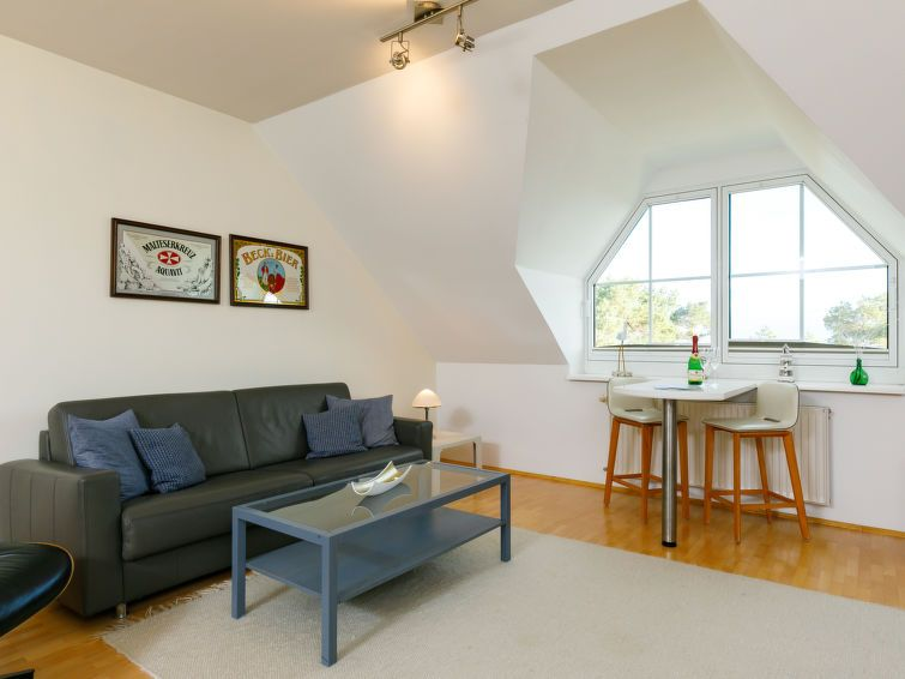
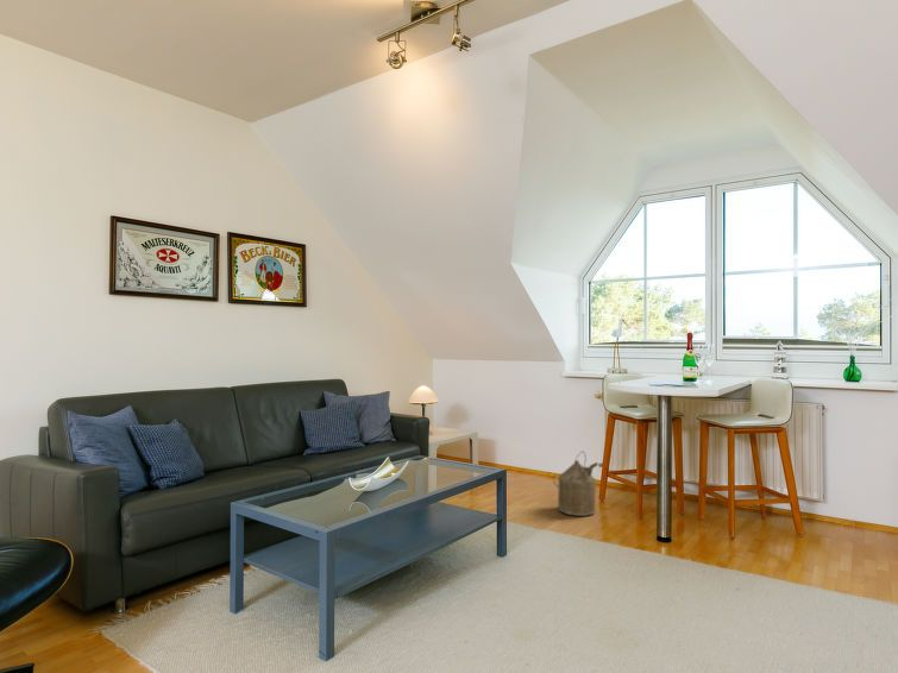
+ watering can (574, 480)
